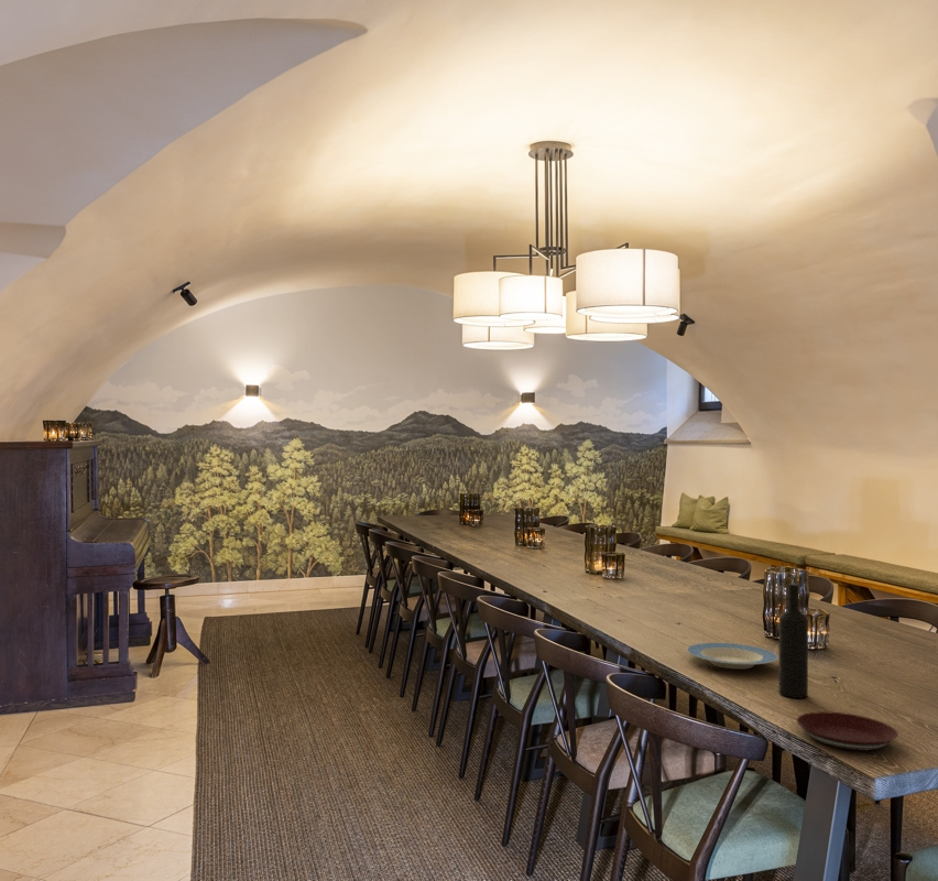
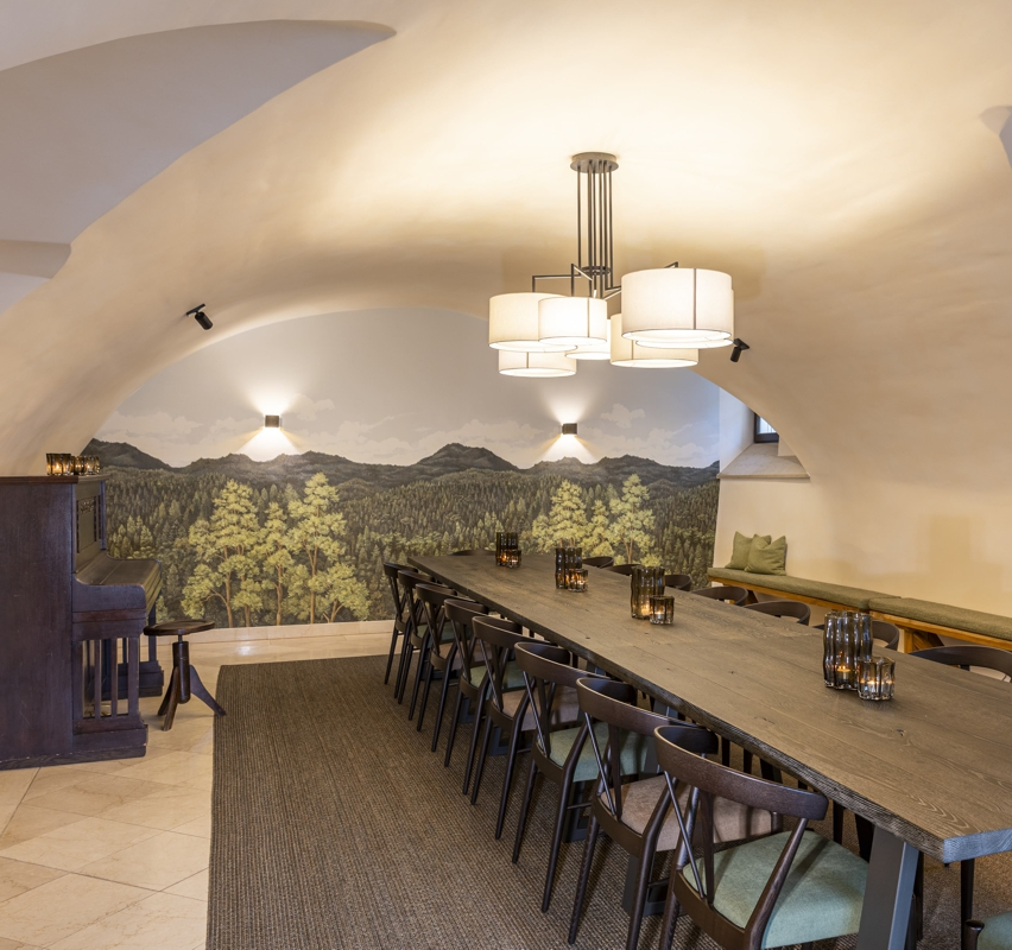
- wine bottle (793, 639)
- plate (846, 732)
- plate (731, 657)
